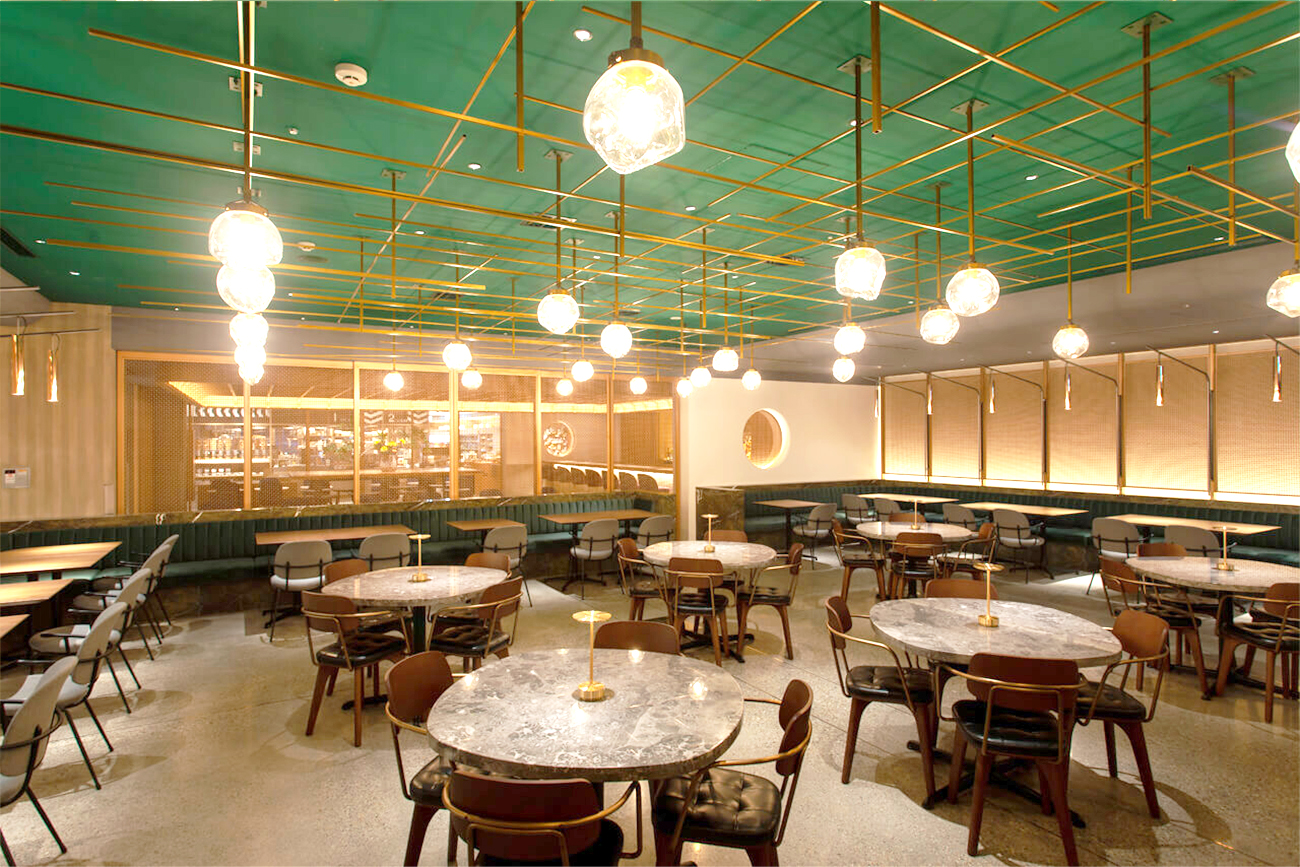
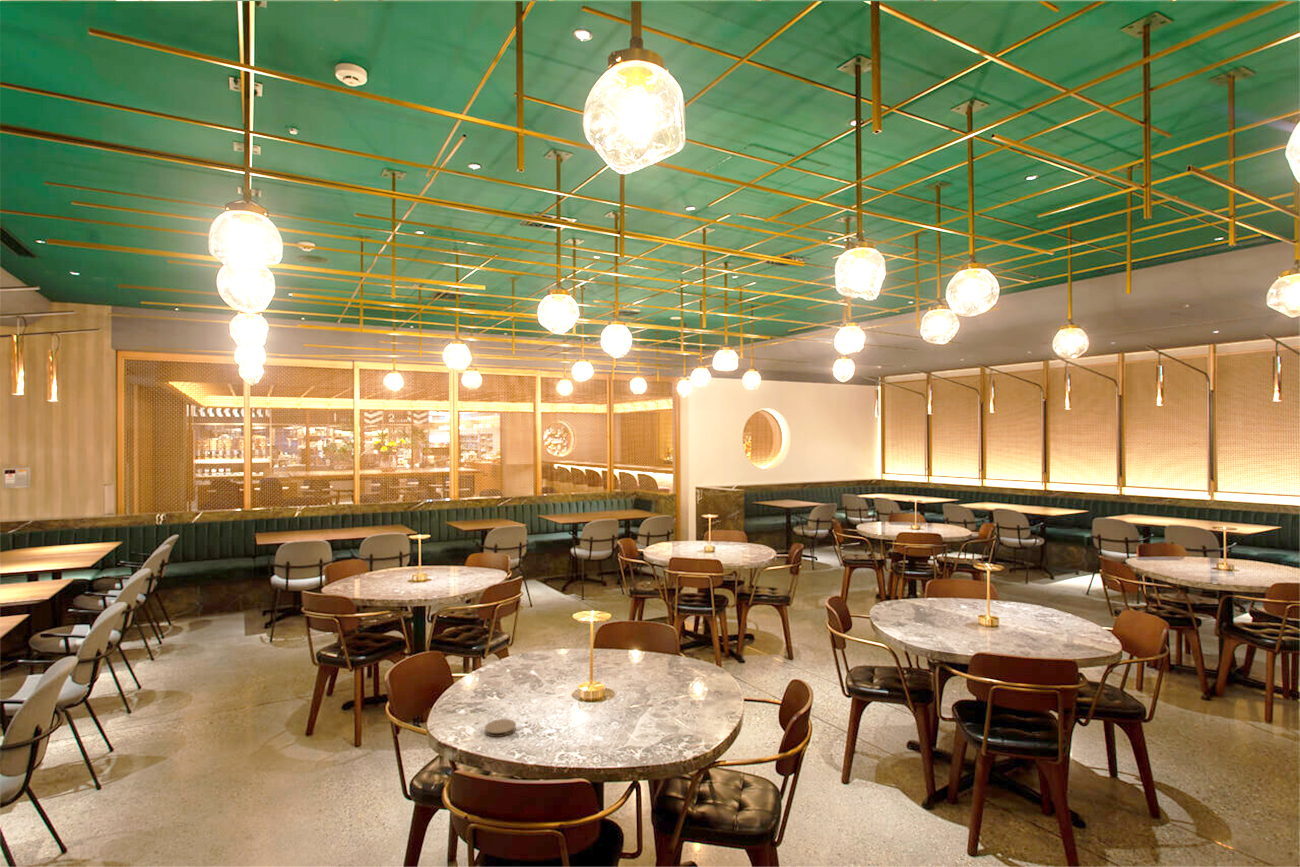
+ coaster (500, 727)
